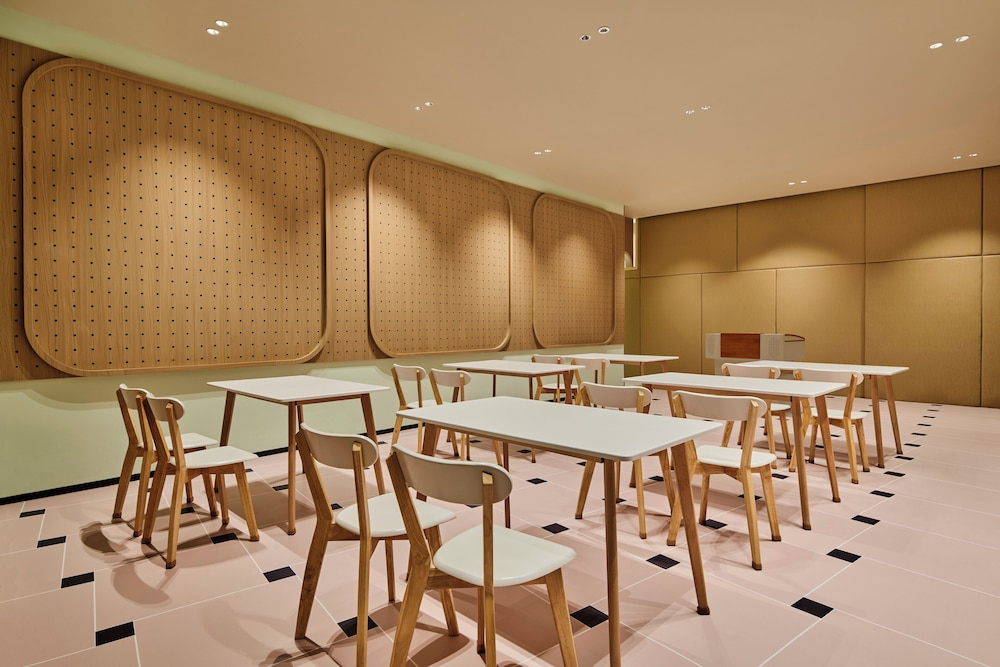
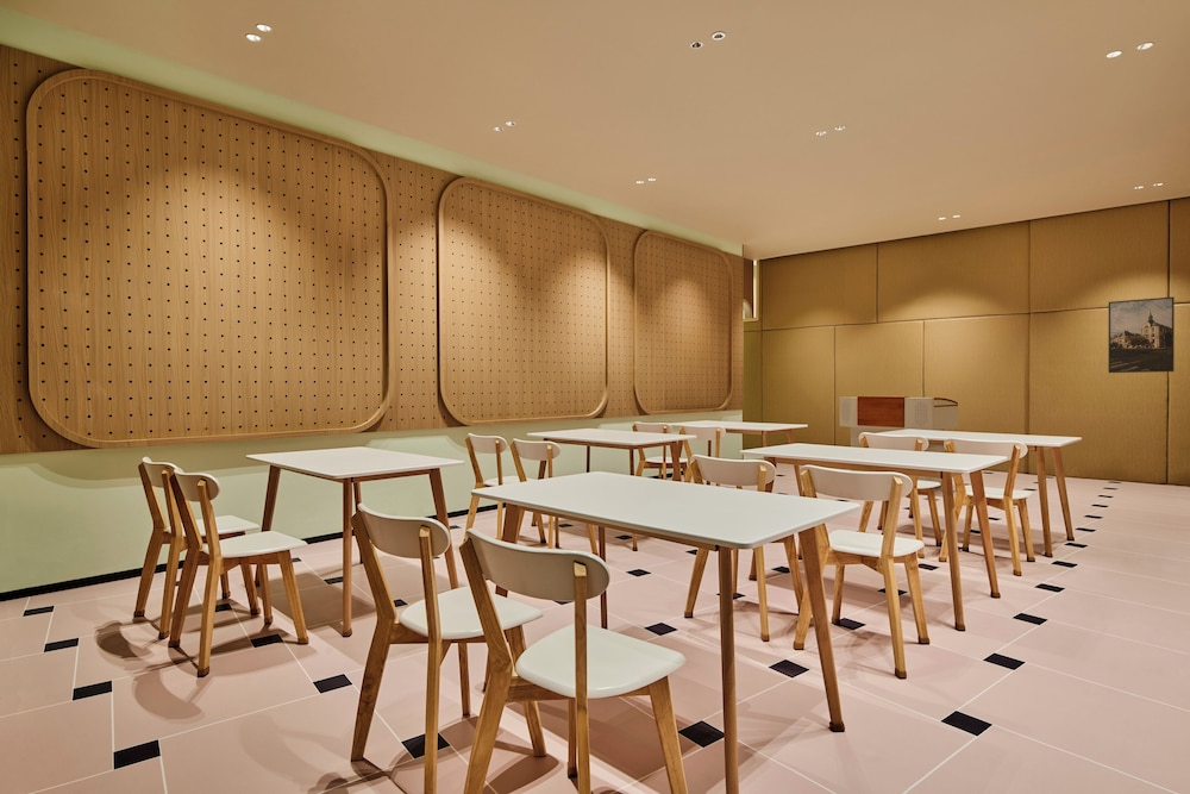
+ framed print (1140, 336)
